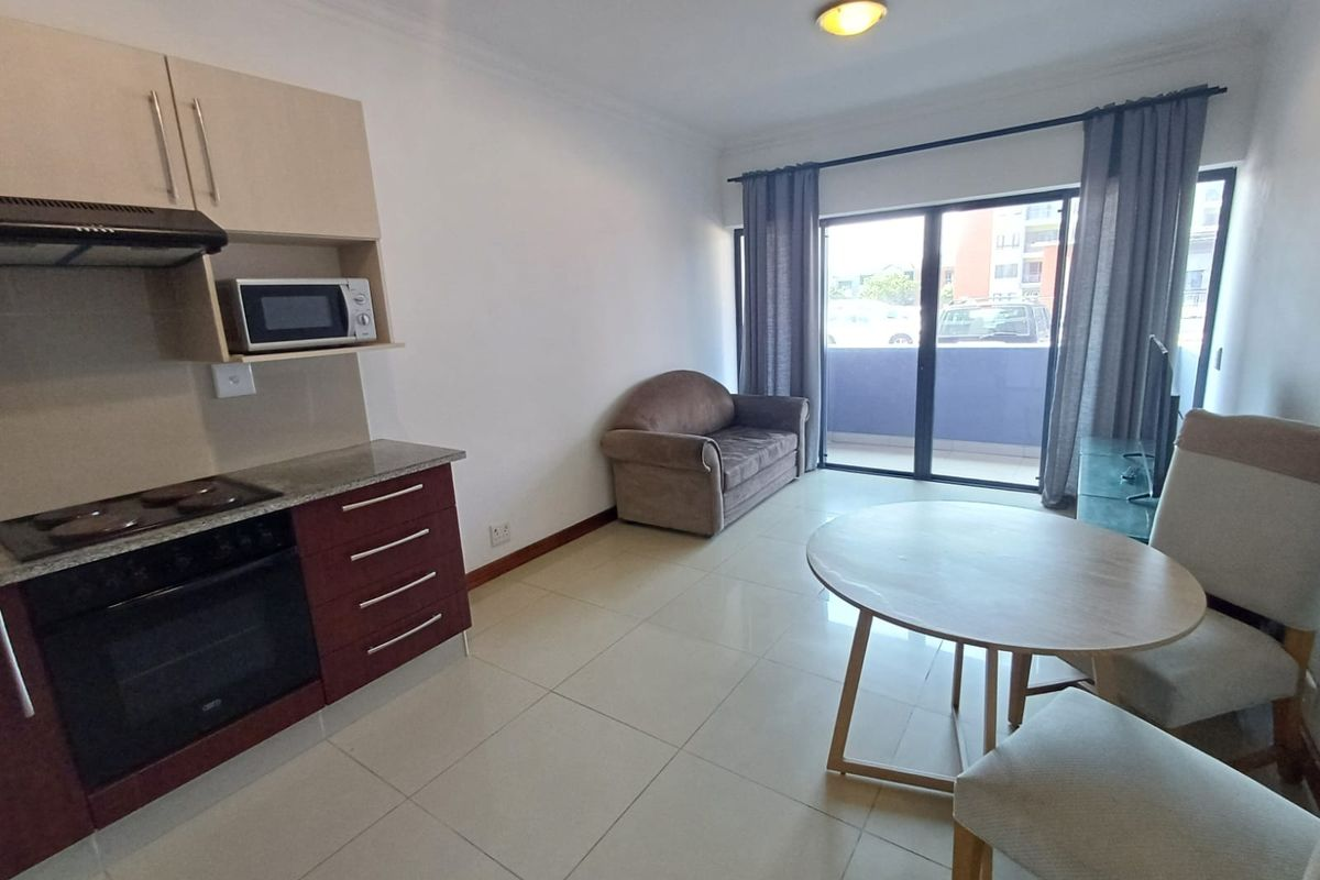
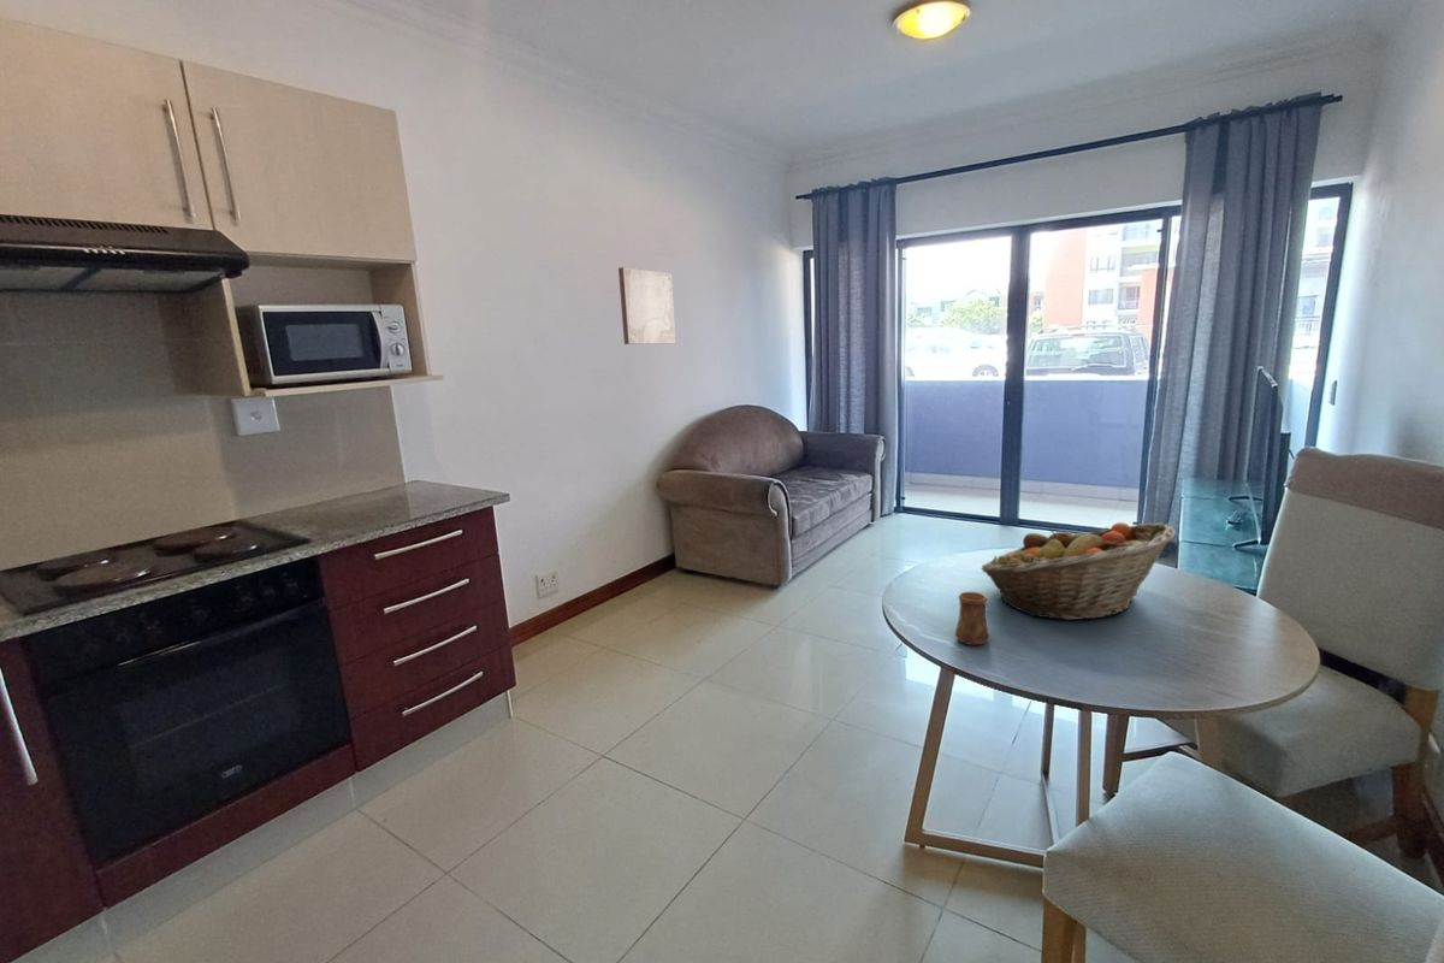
+ cup (972, 618)
+ wall art (649, 307)
+ fruit basket (1075, 561)
